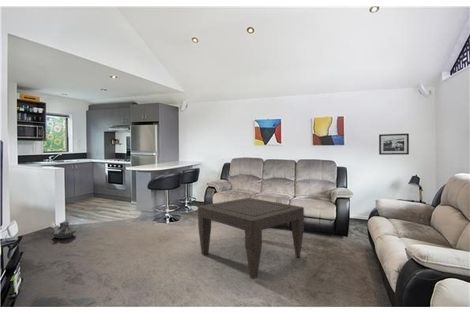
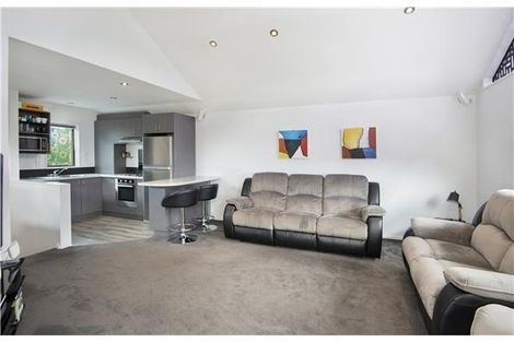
- coffee table (250, 231)
- fruit bowl (64, 228)
- picture frame (393, 144)
